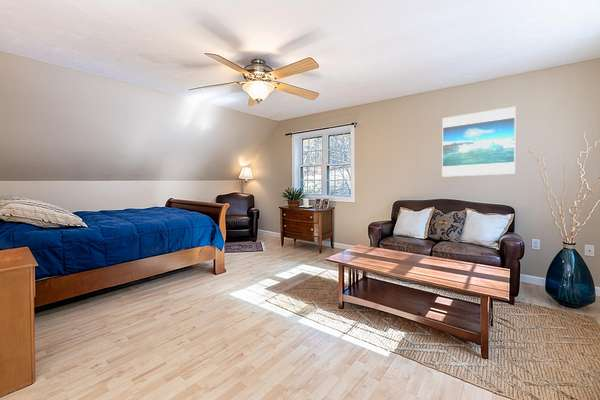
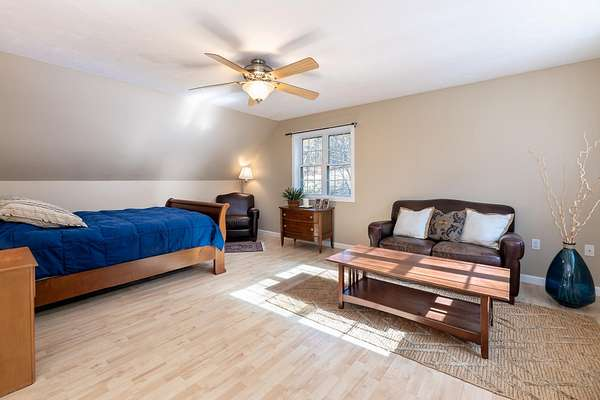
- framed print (476, 144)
